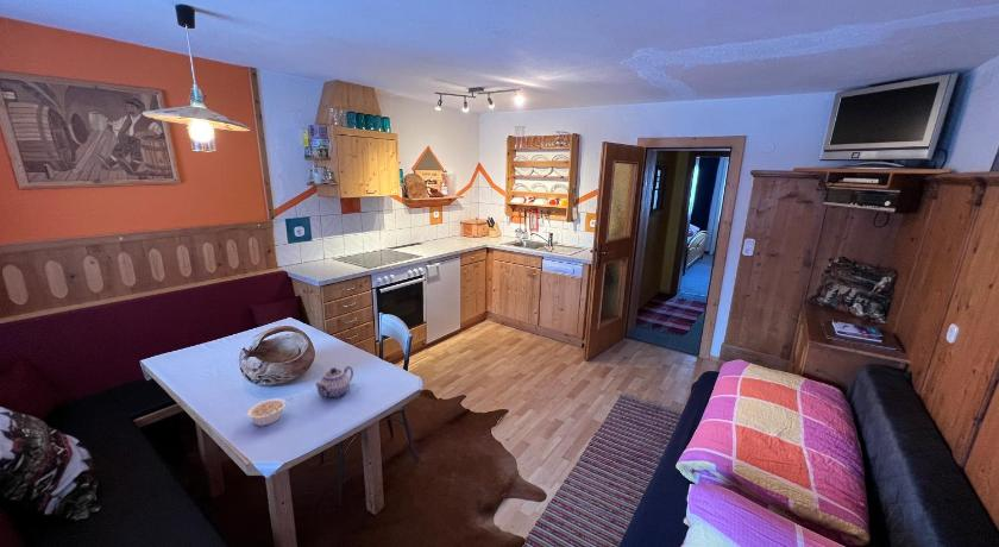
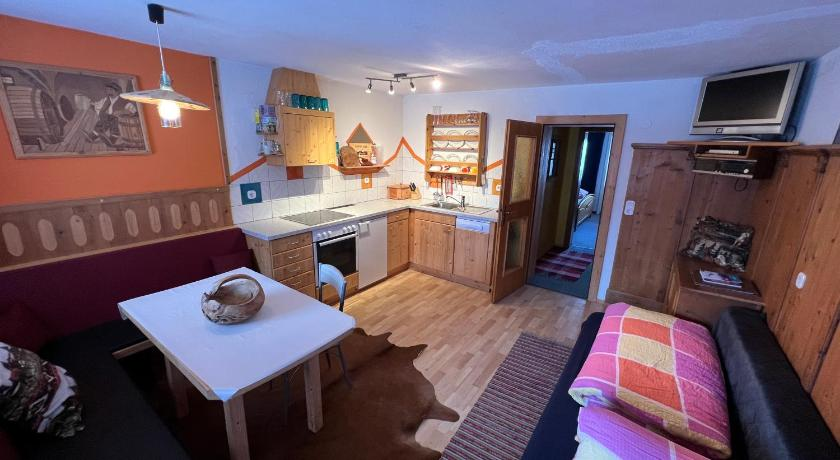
- legume (268, 411)
- teapot (334, 379)
